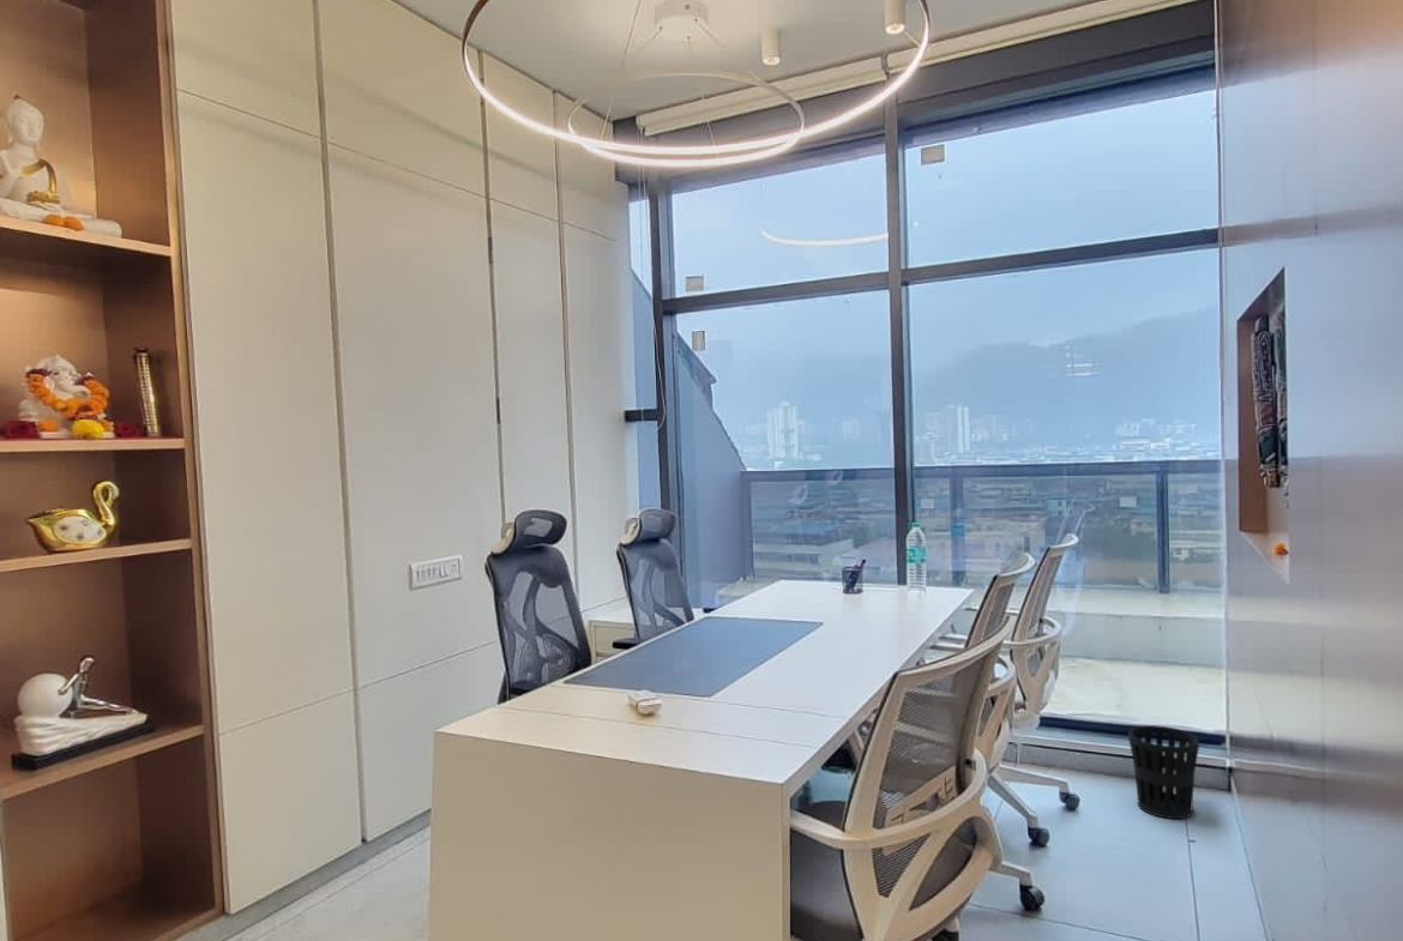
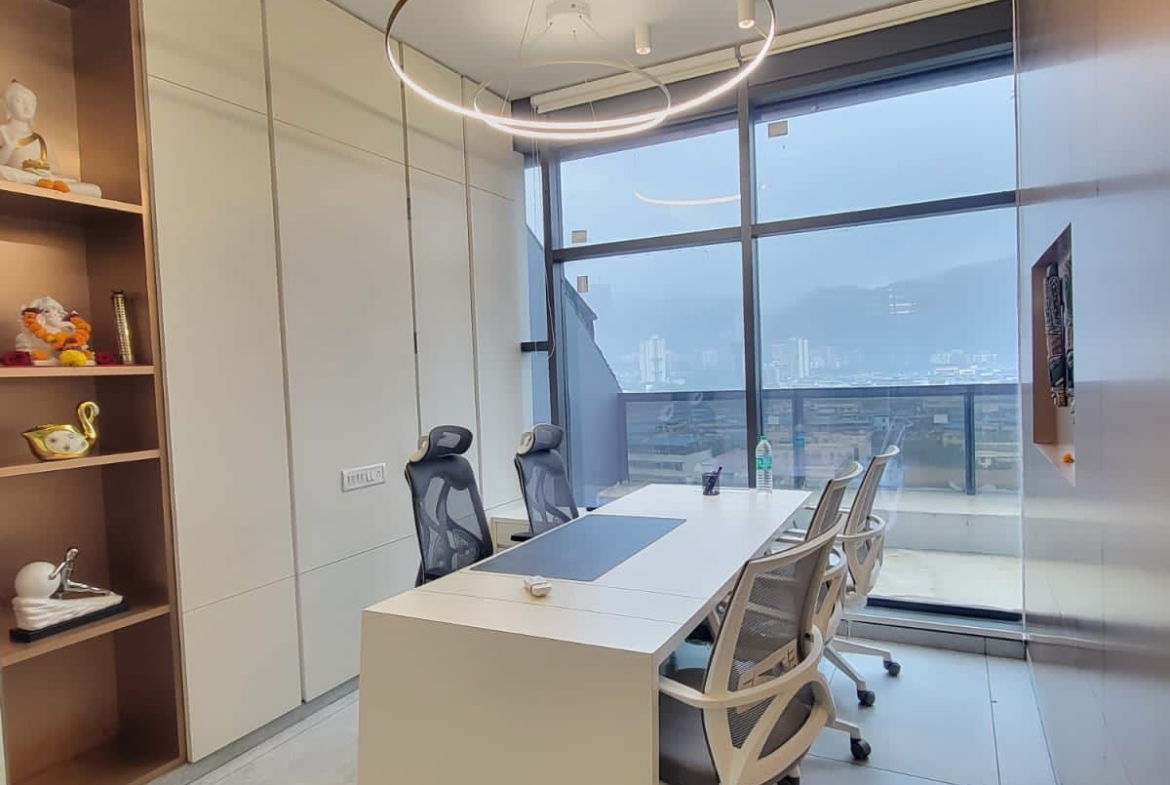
- wastebasket (1164, 771)
